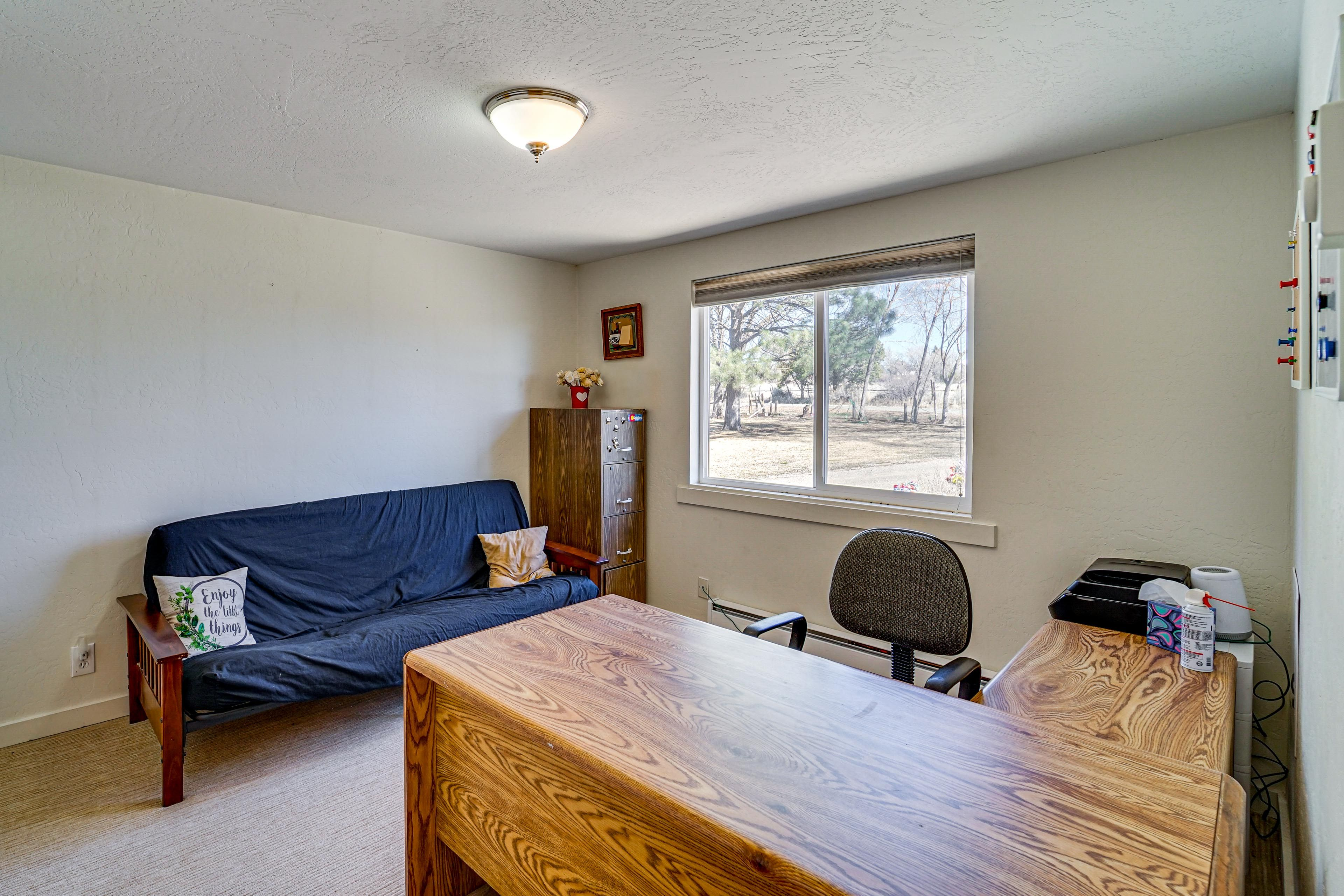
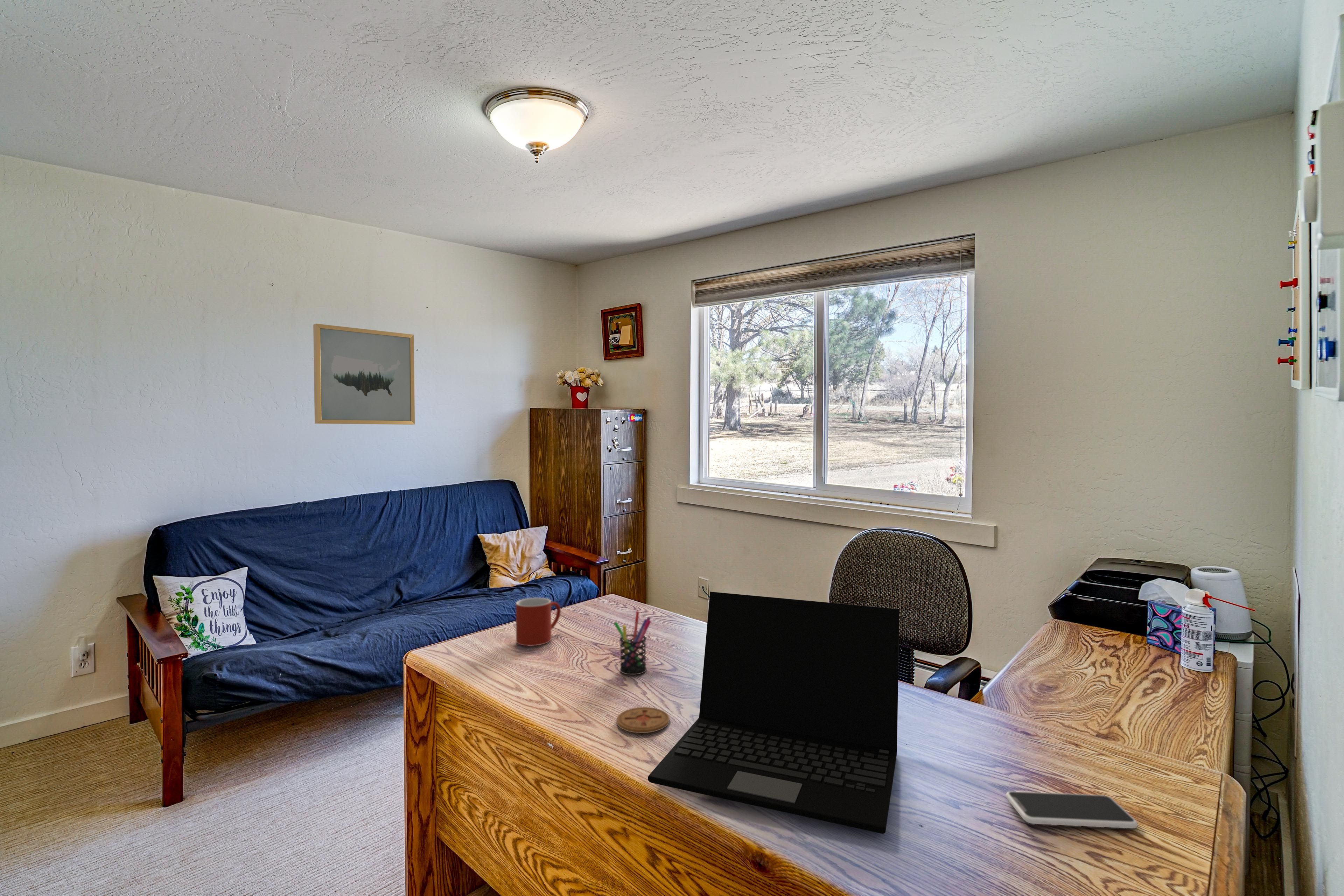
+ coaster (643, 720)
+ wall art (366, 377)
+ laptop (782, 690)
+ smartphone (1069, 809)
+ pen holder (631, 642)
+ mug (539, 619)
